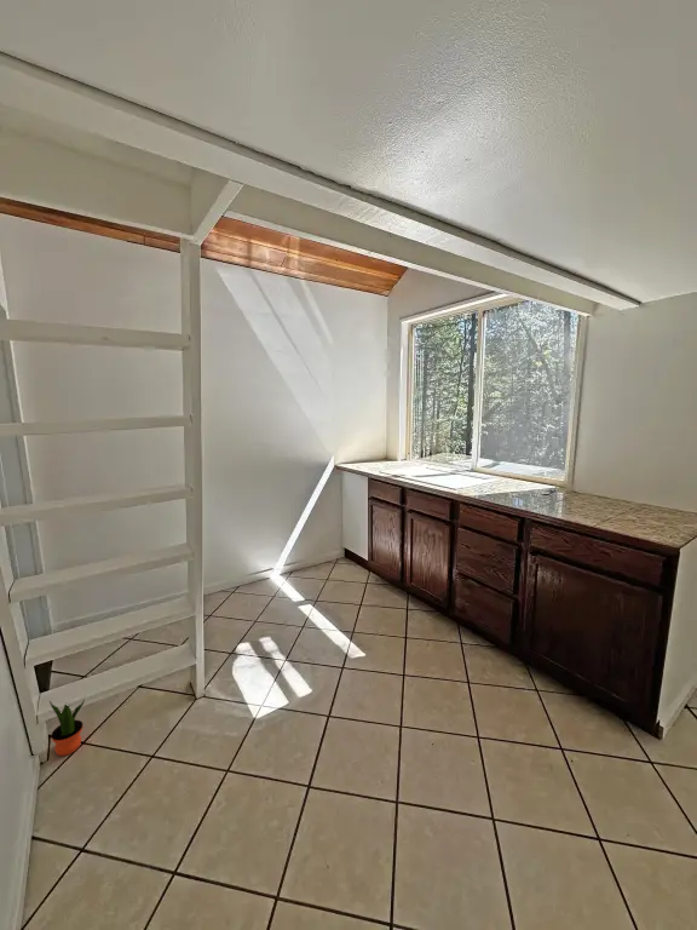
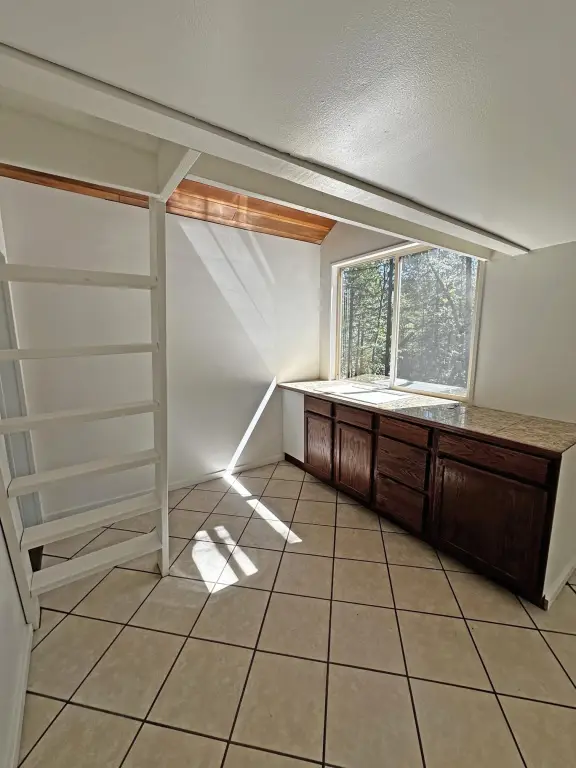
- potted plant (68, 722)
